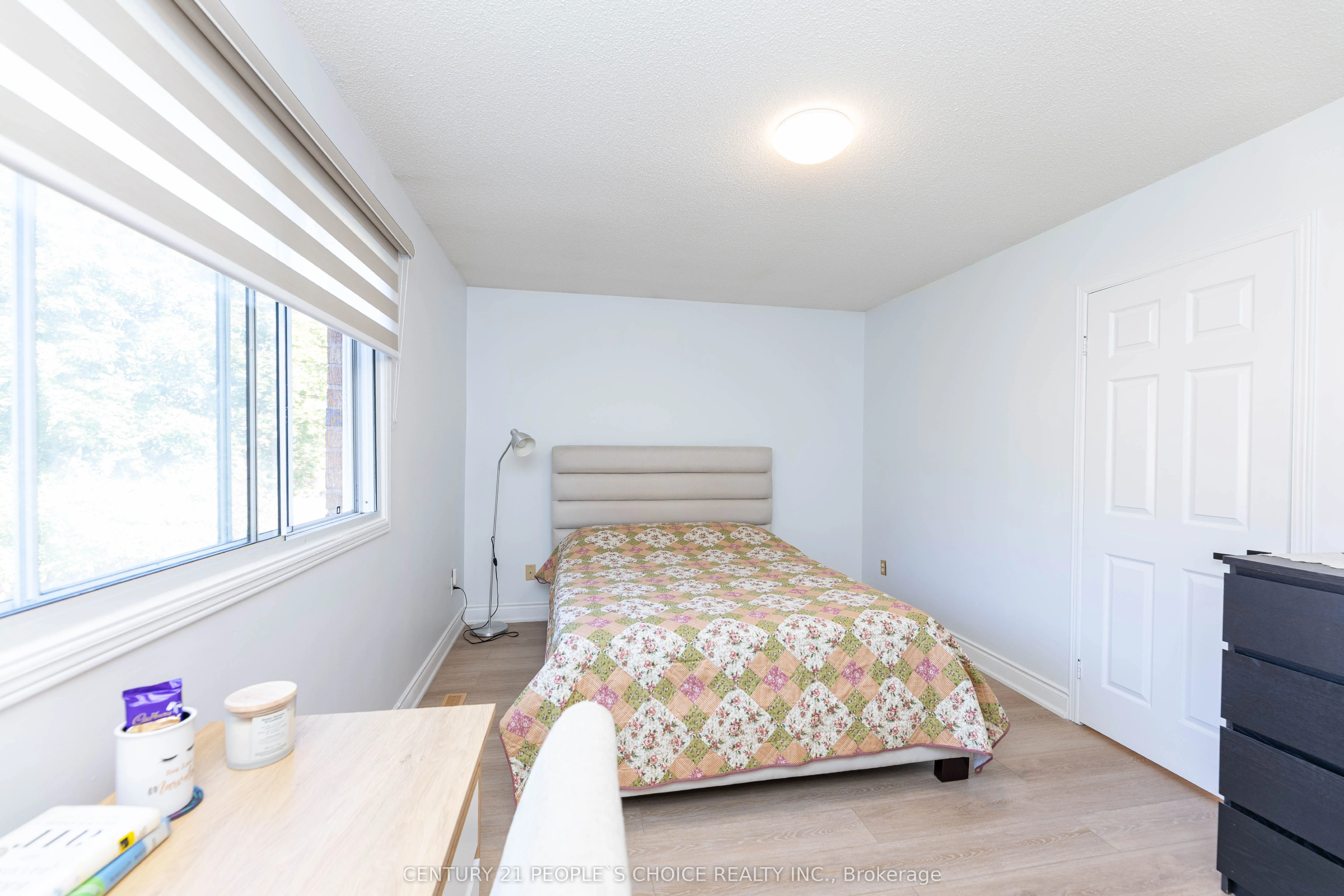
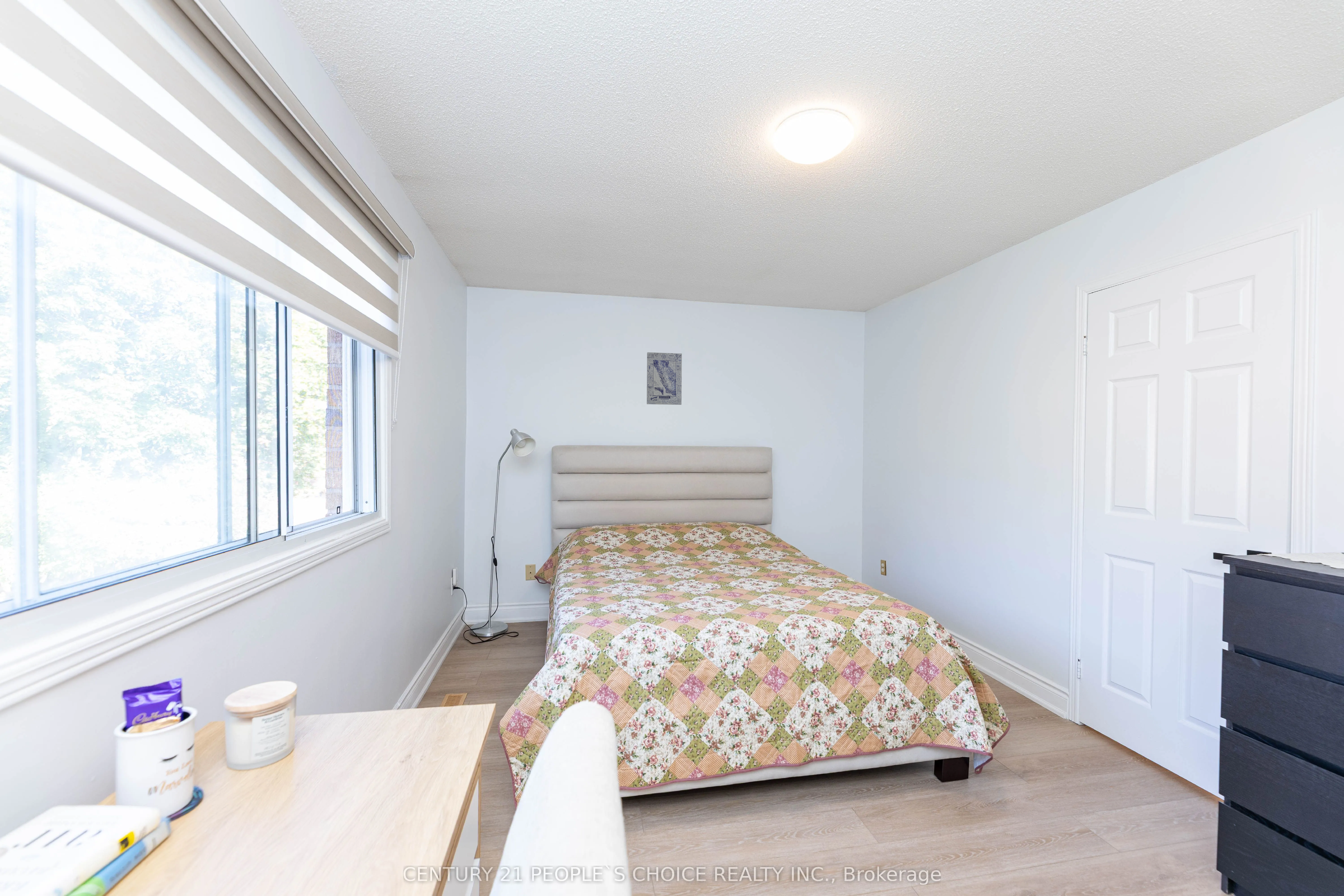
+ wall art (664, 379)
